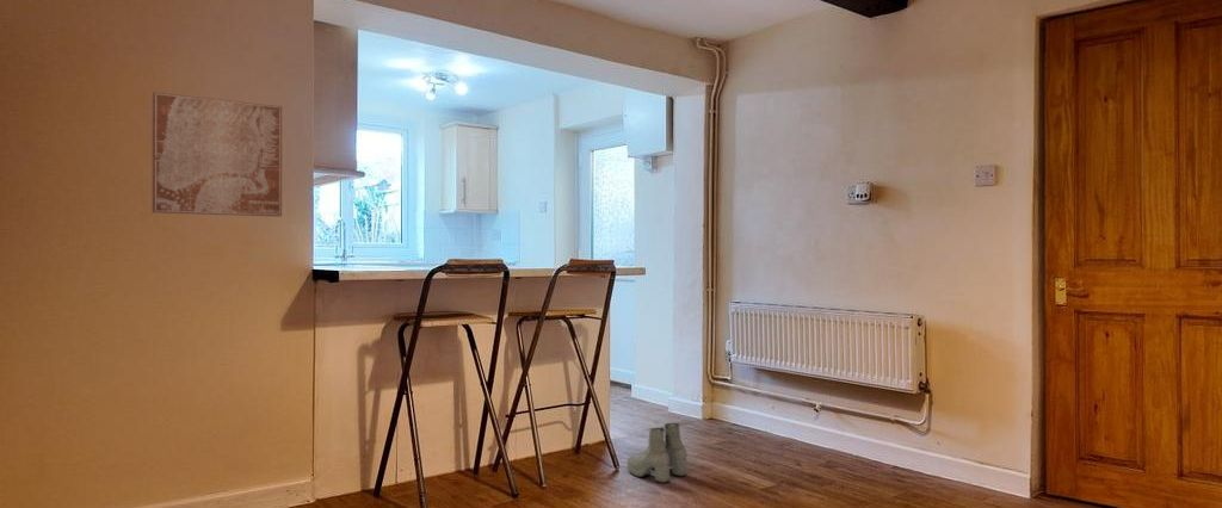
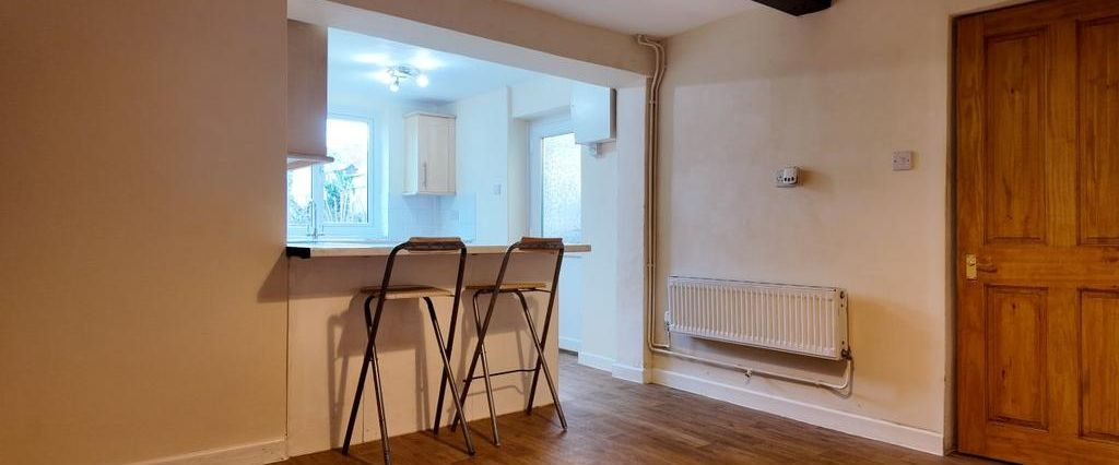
- boots (656, 448)
- wall art (218, 157)
